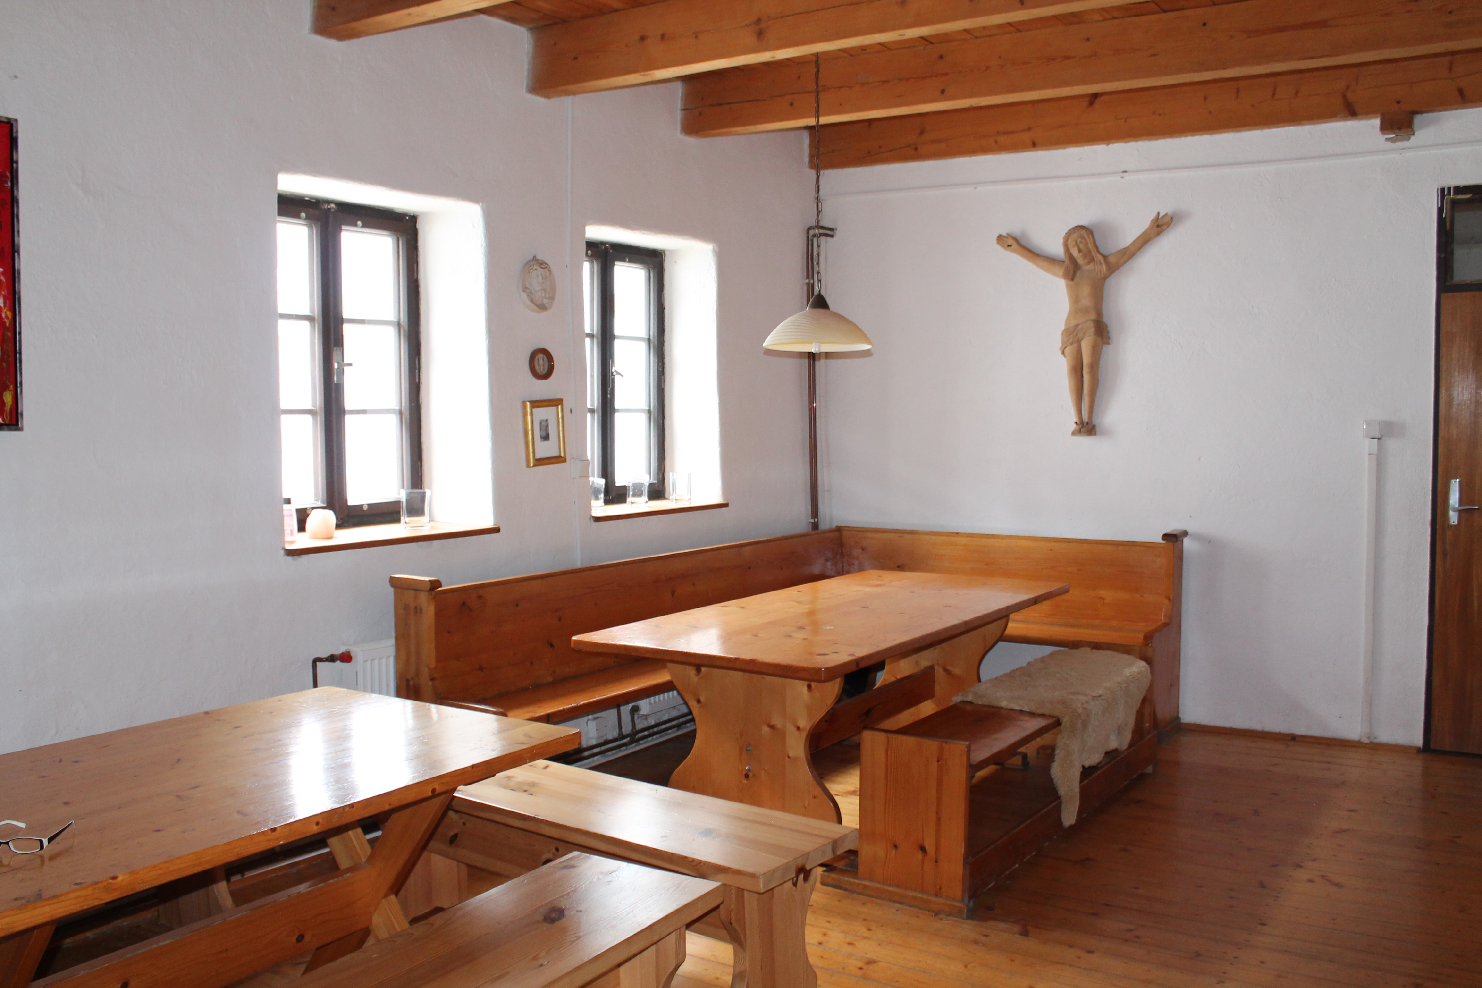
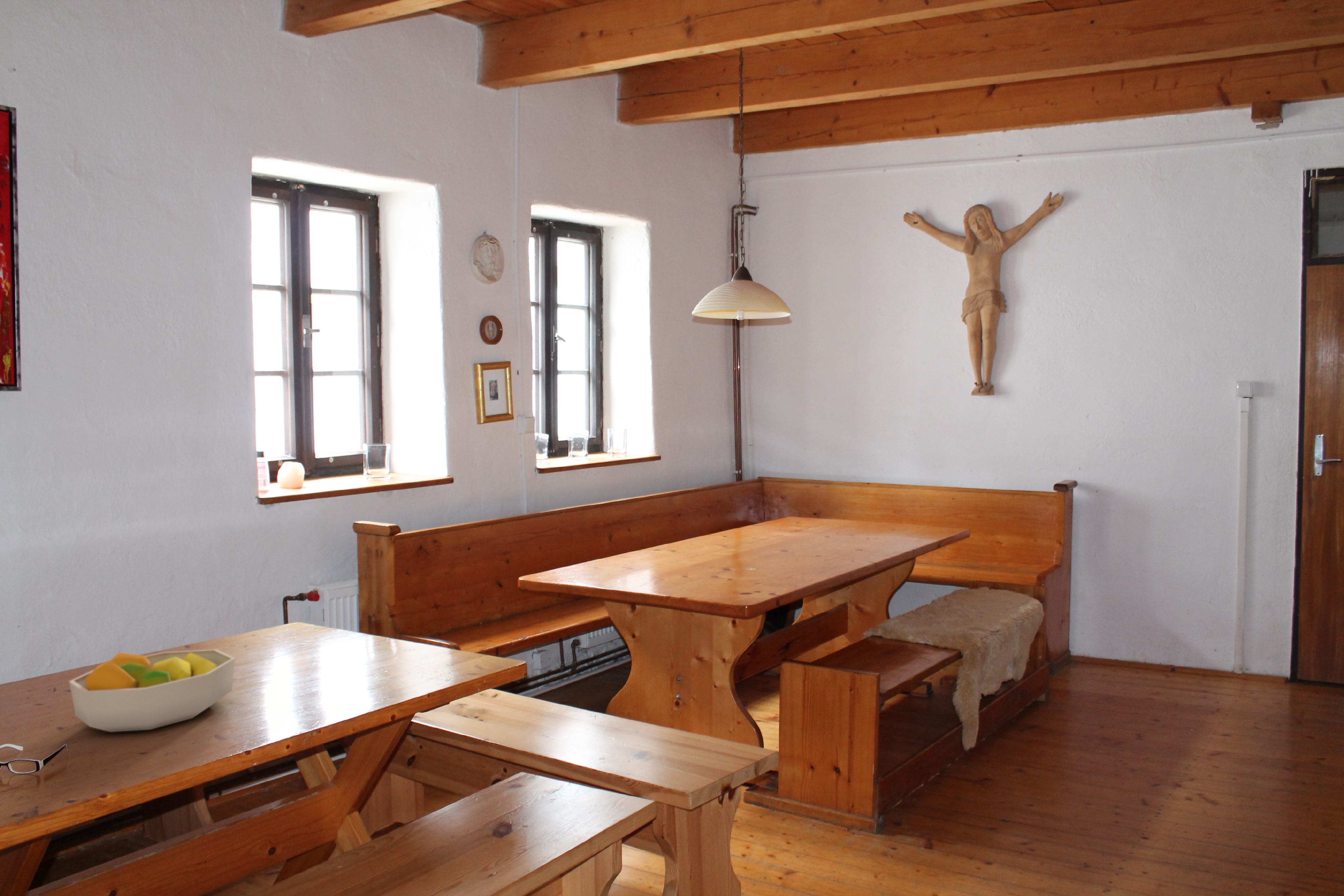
+ fruit bowl (156, 681)
